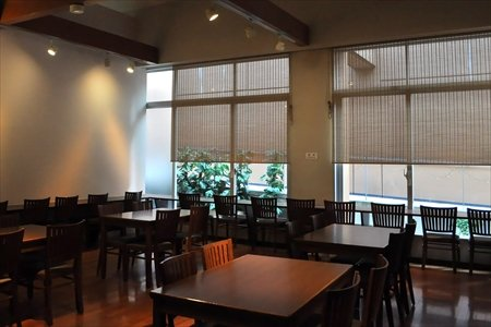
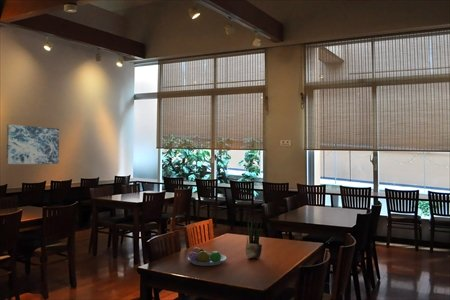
+ fruit bowl (207, 254)
+ potted plant (254, 237)
+ wall art (34, 145)
